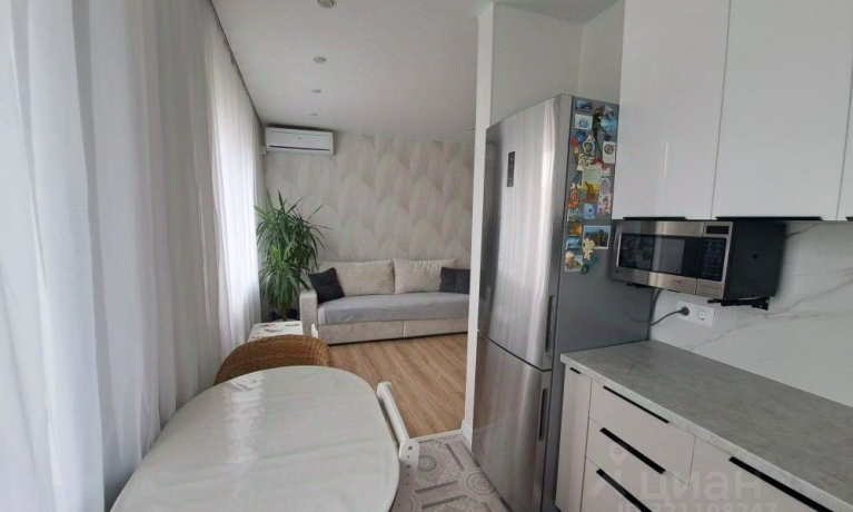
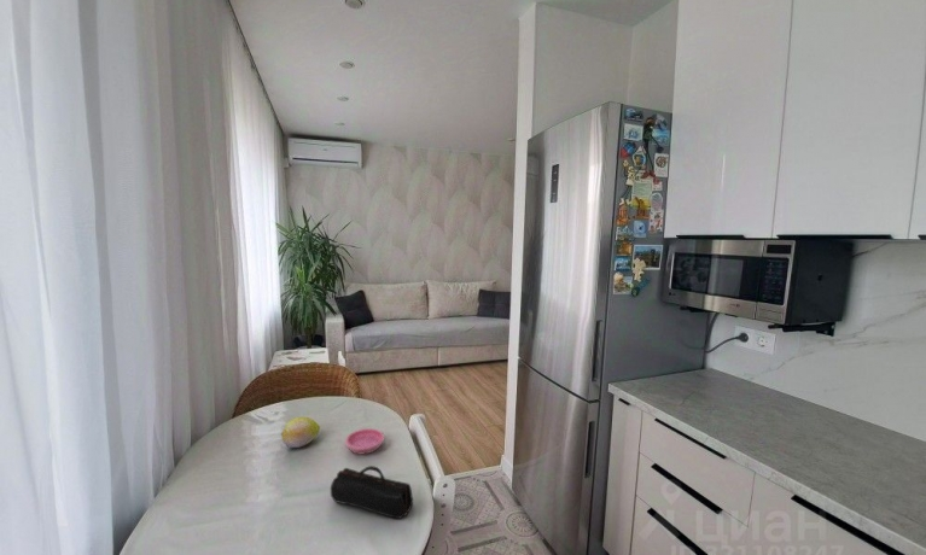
+ fruit (301, 430)
+ saucer (365, 442)
+ pencil case (371, 484)
